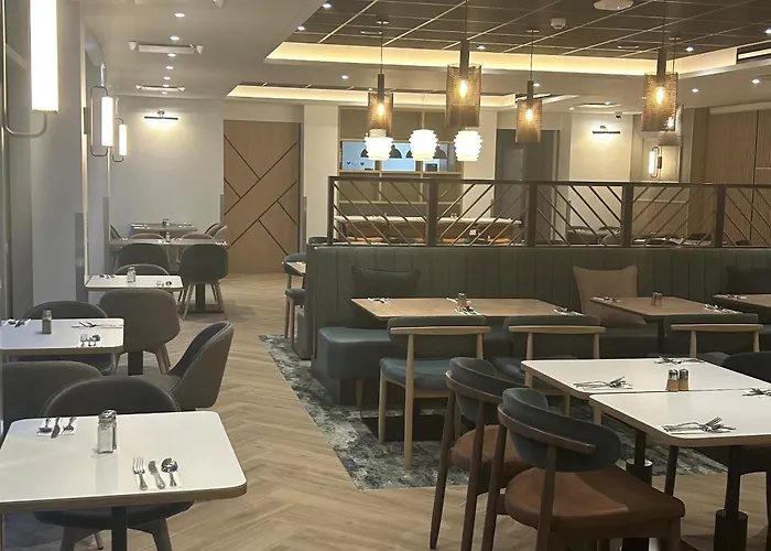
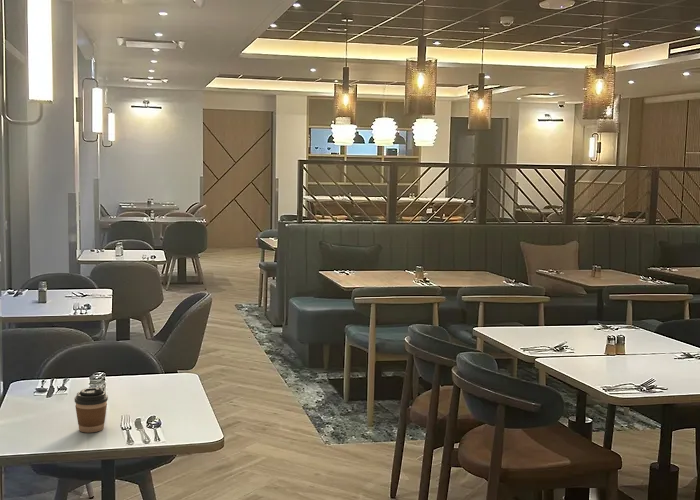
+ coffee cup (91, 408)
